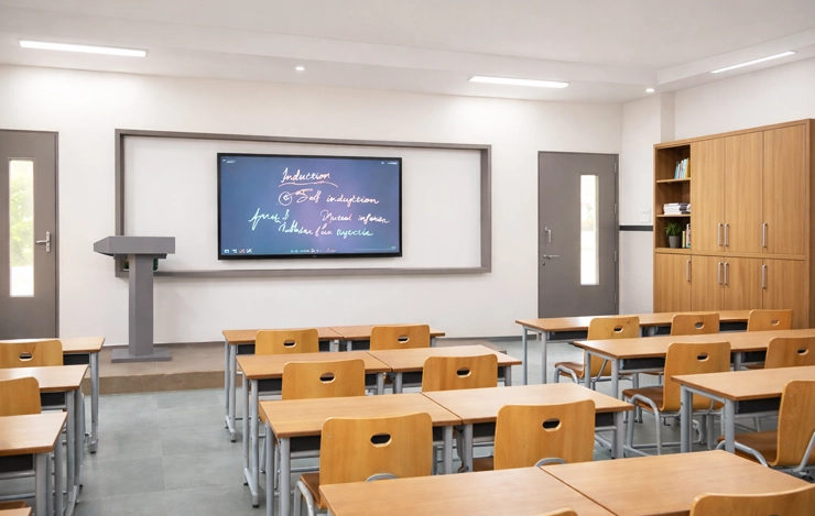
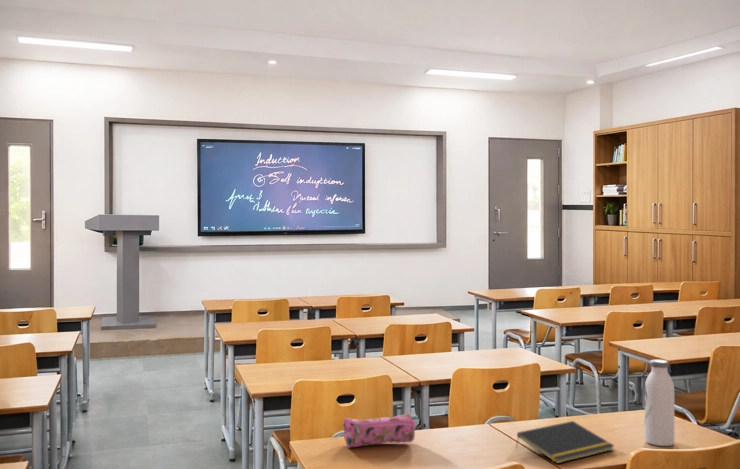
+ pencil case (379, 430)
+ water bottle (659, 401)
+ notepad (565, 440)
